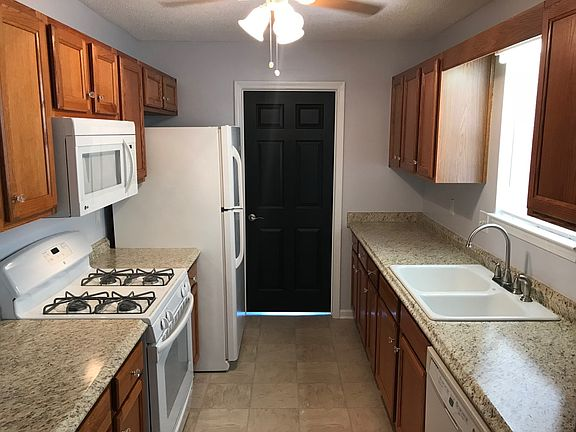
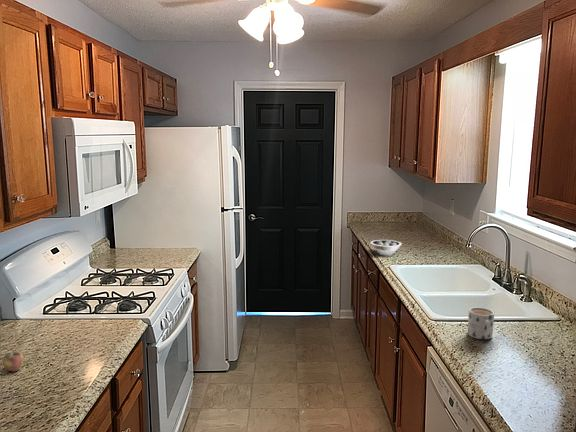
+ apple (12, 361)
+ mug (482, 325)
+ bowl (390, 244)
